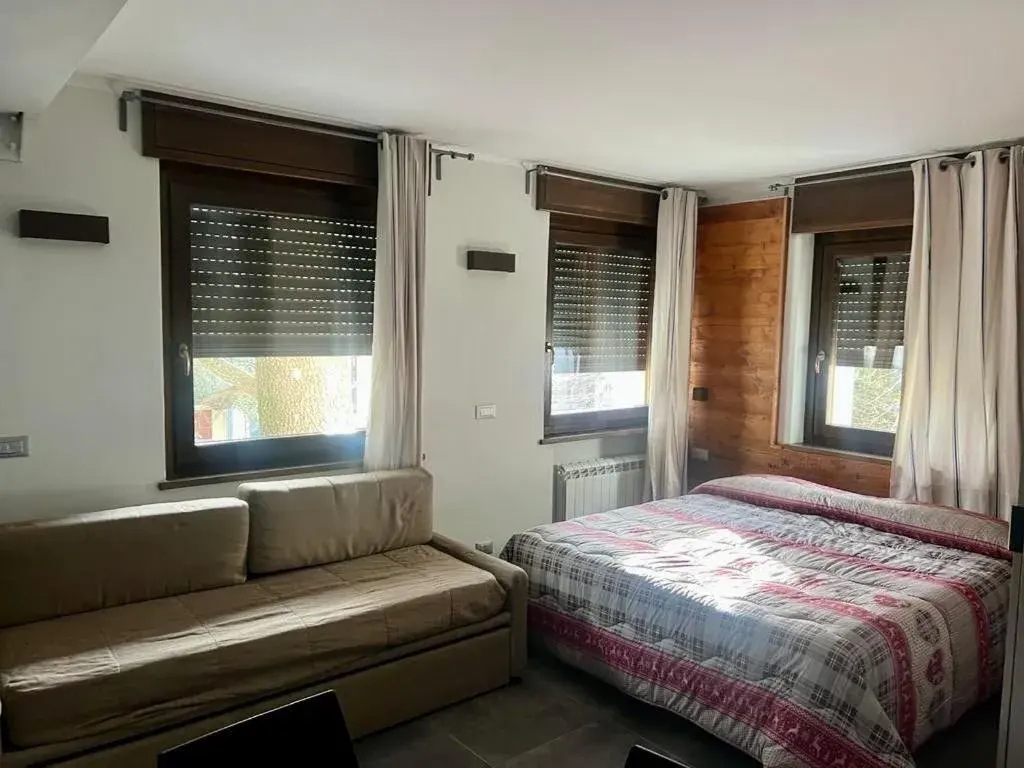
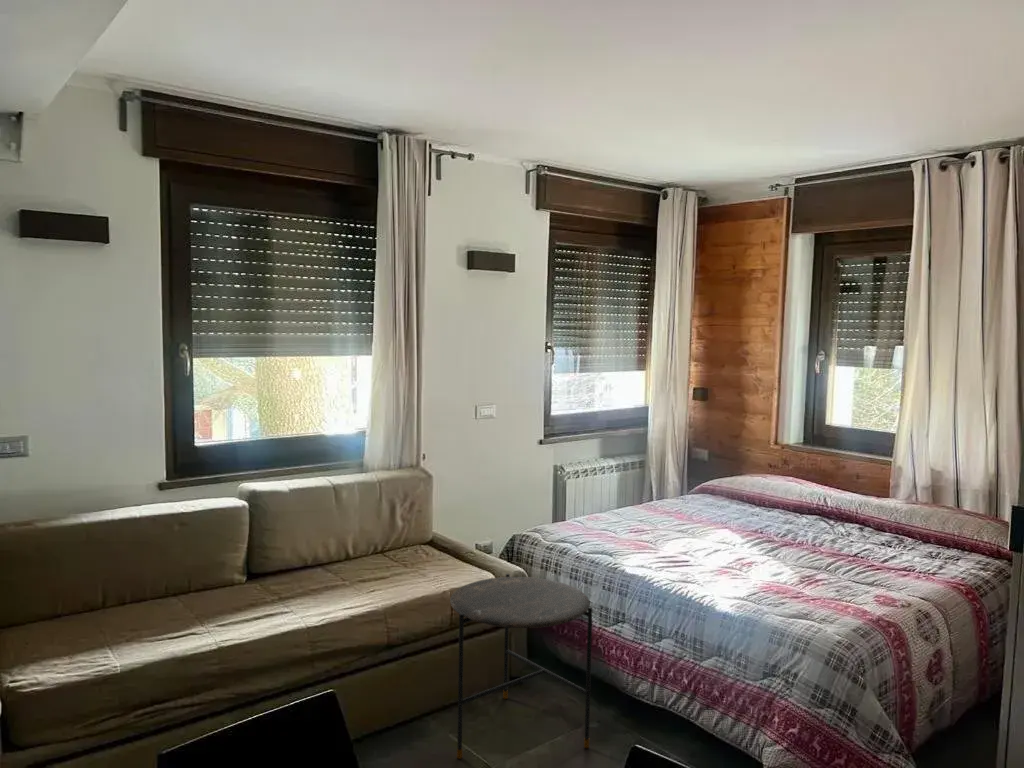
+ side table (520, 660)
